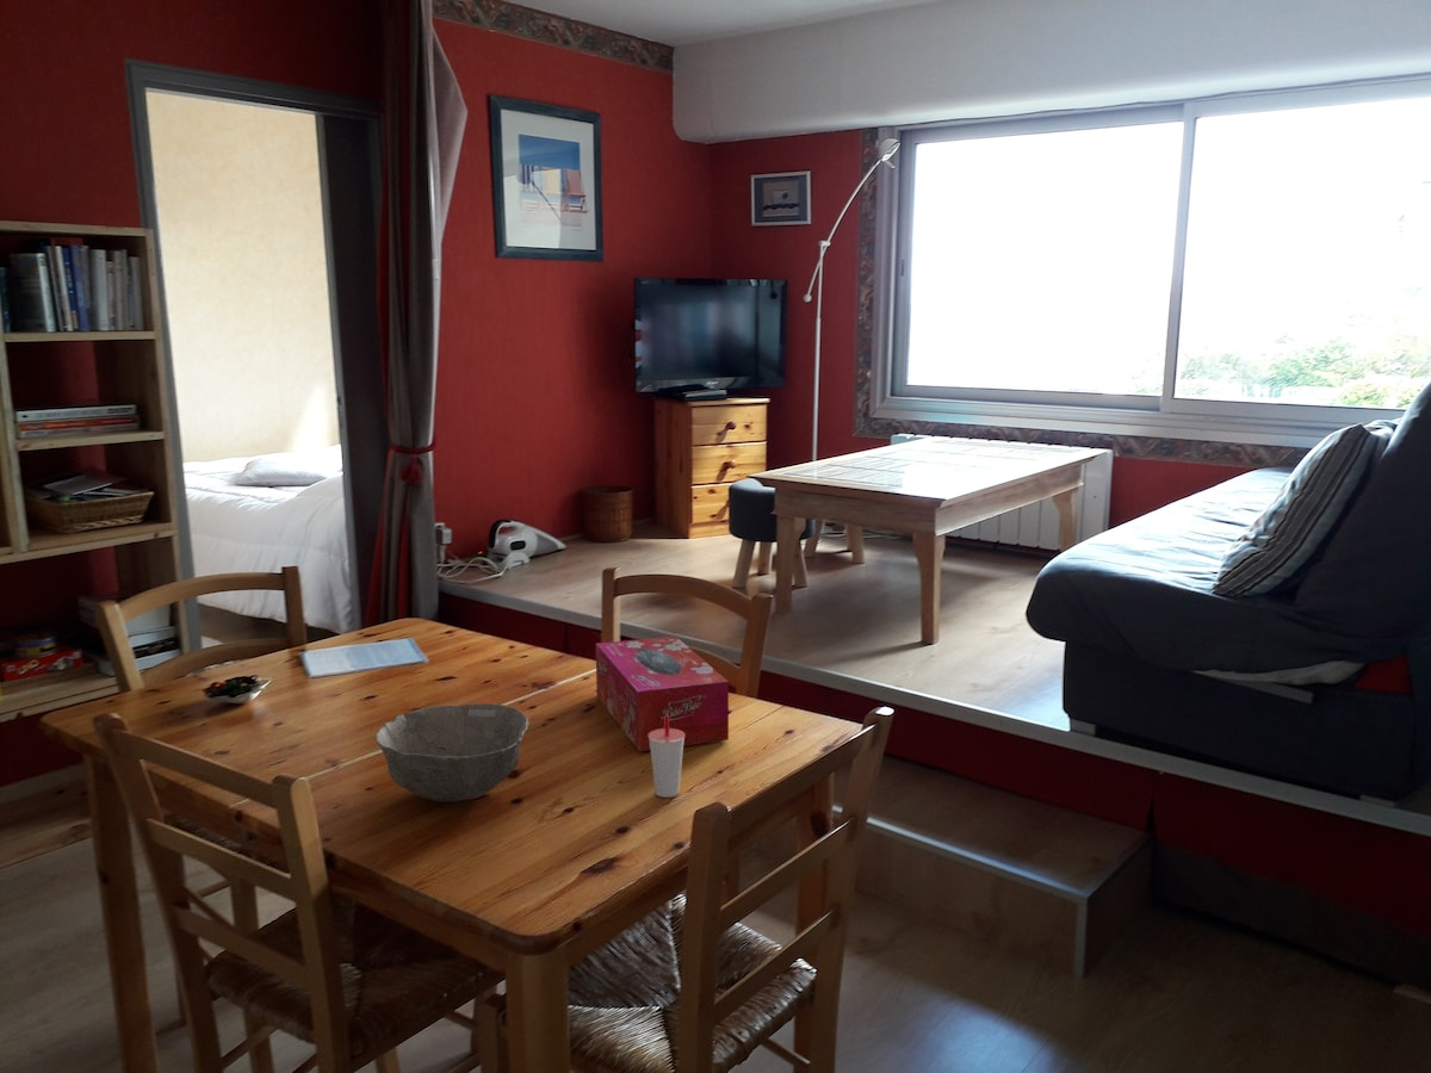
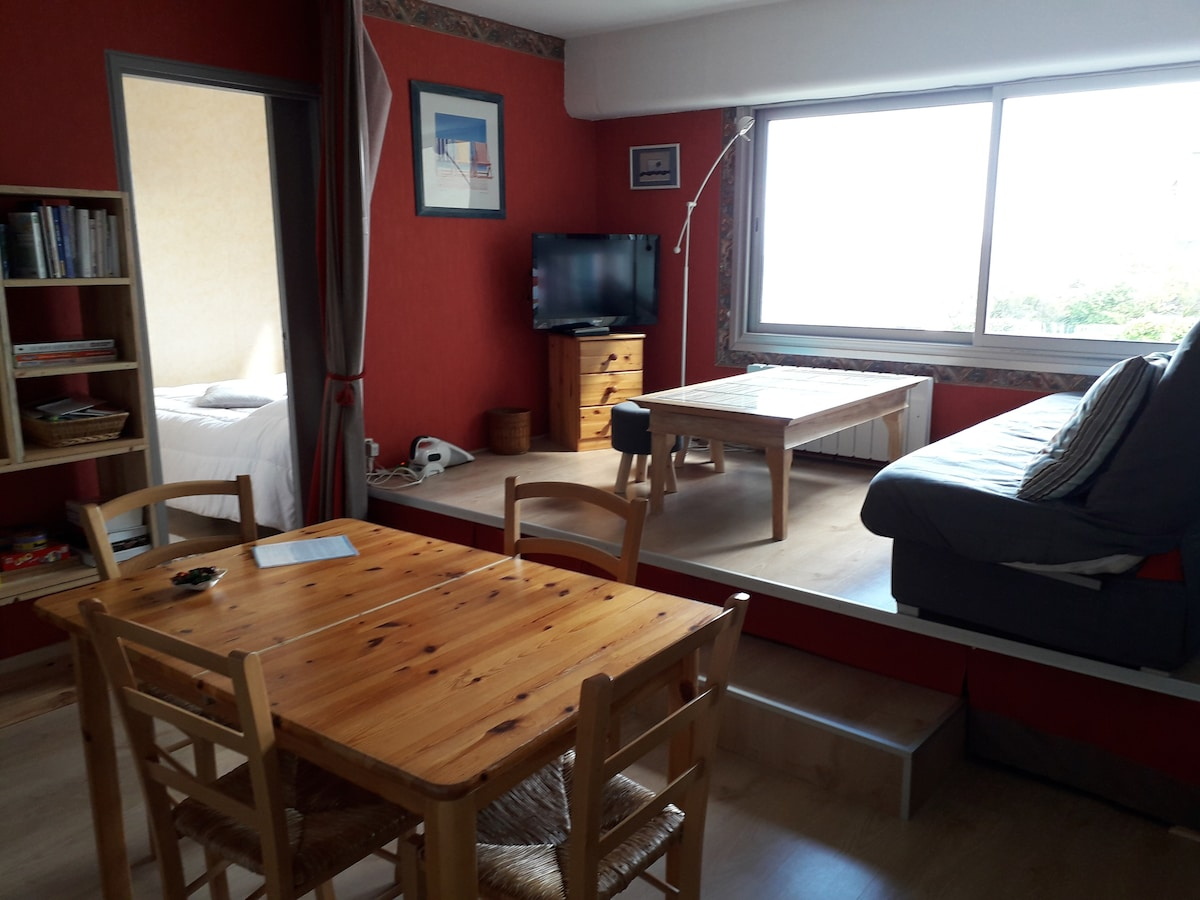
- tissue box (658, 689)
- cup (667, 753)
- bowl (456, 759)
